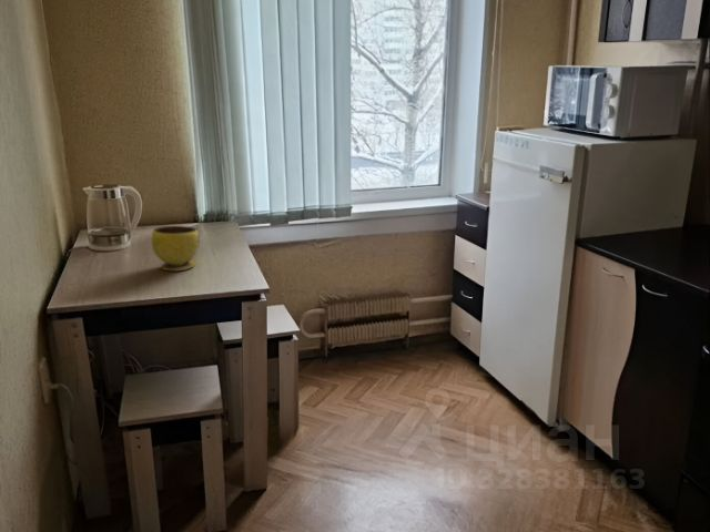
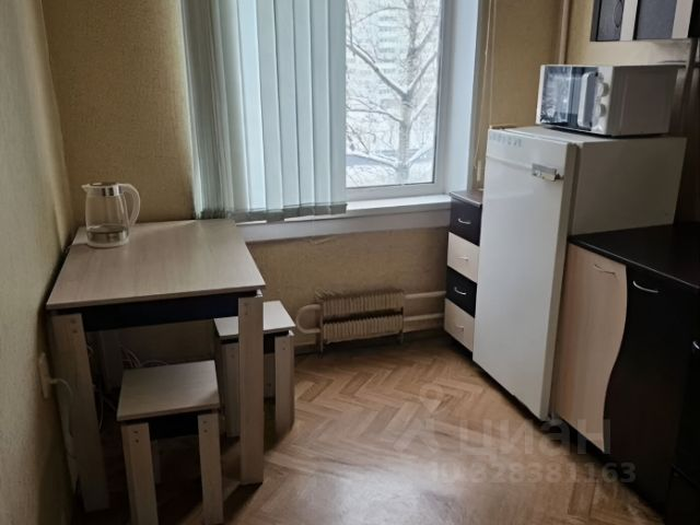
- bowl (175, 247)
